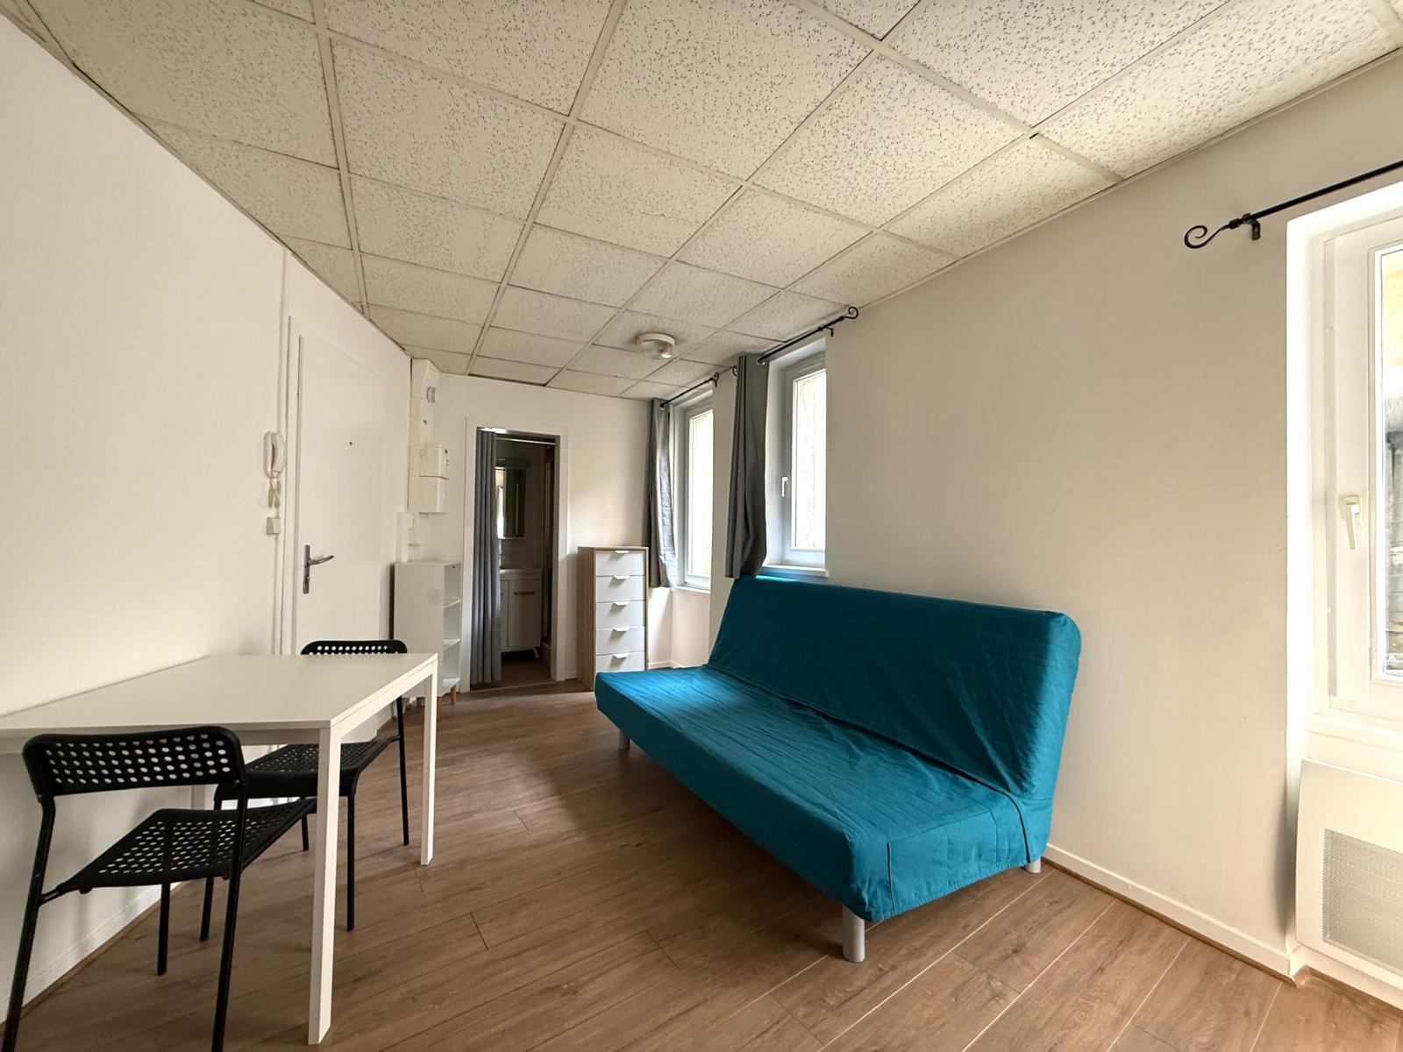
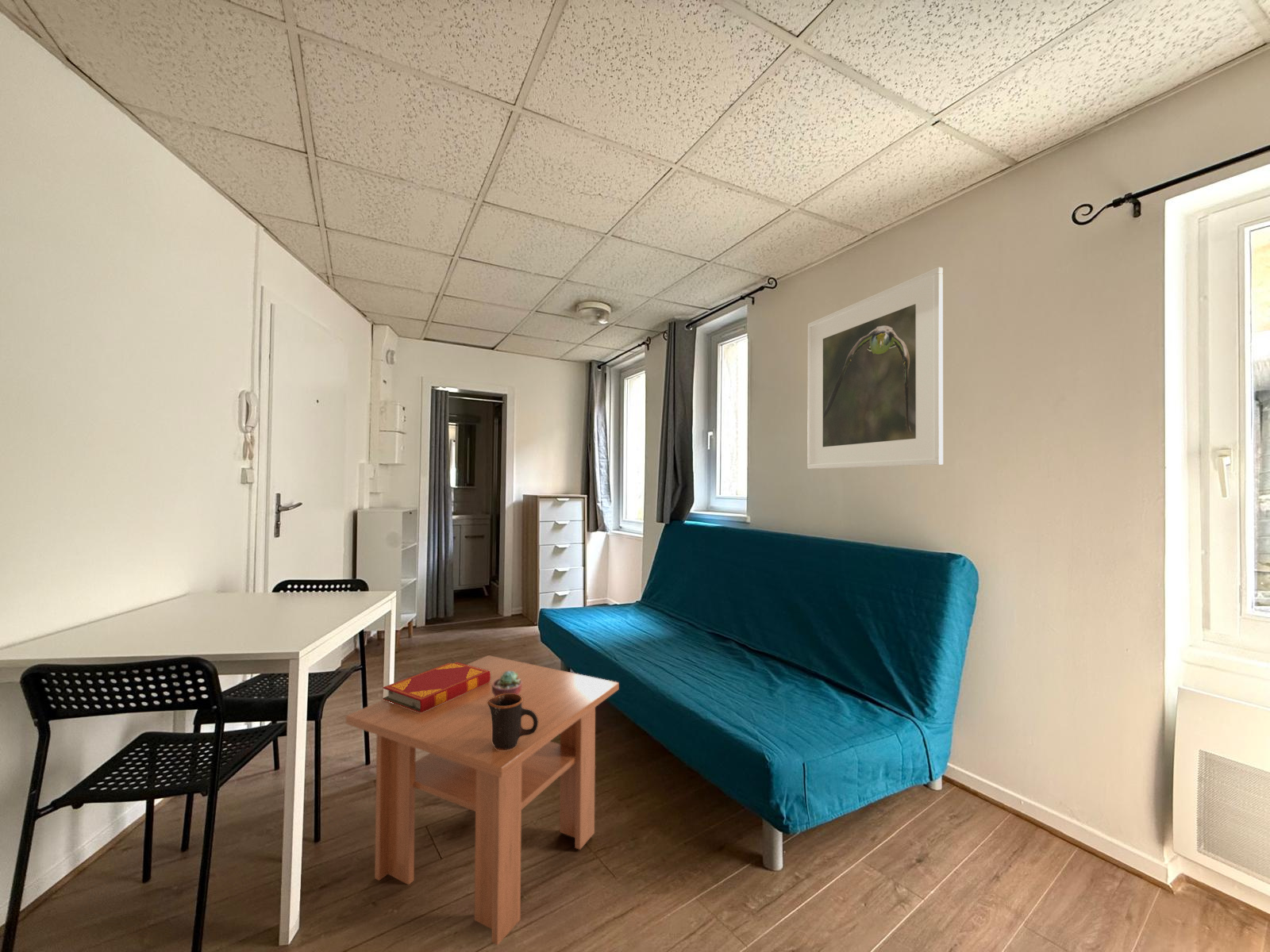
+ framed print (864, 383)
+ hardback book (439, 684)
+ mug (513, 720)
+ coffee table (492, 776)
+ potted succulent (506, 689)
